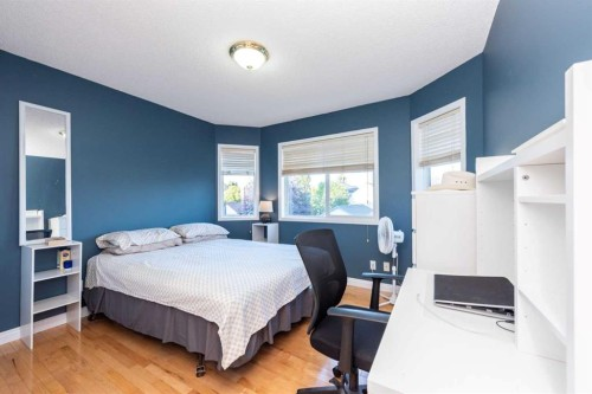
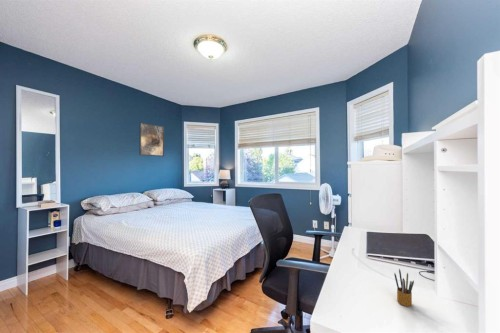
+ pencil box (403, 287)
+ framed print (152, 140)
